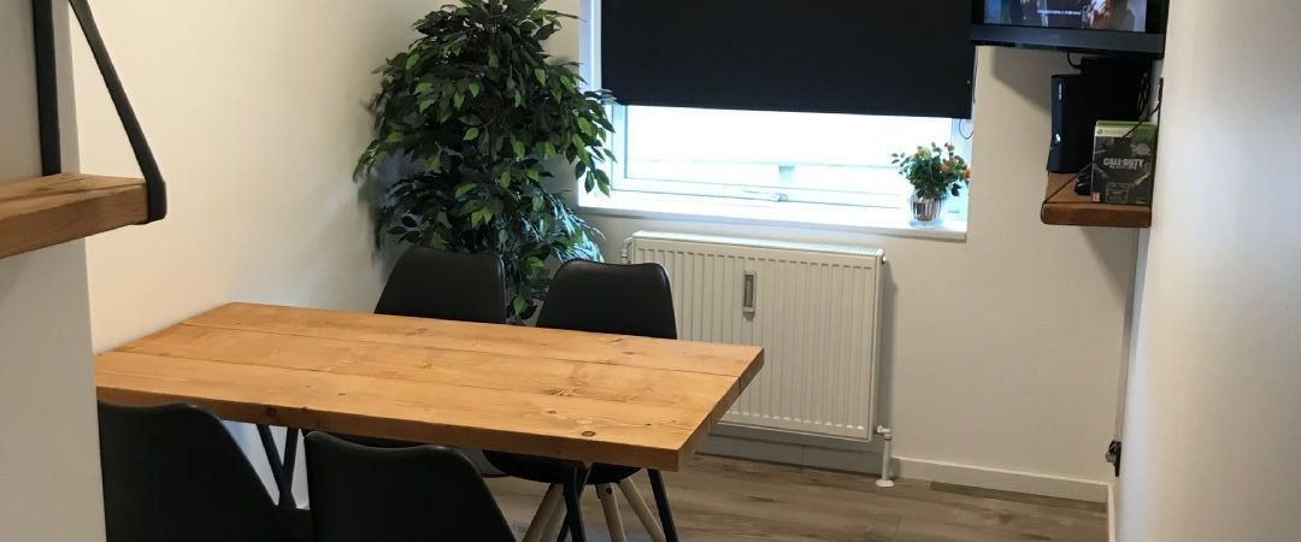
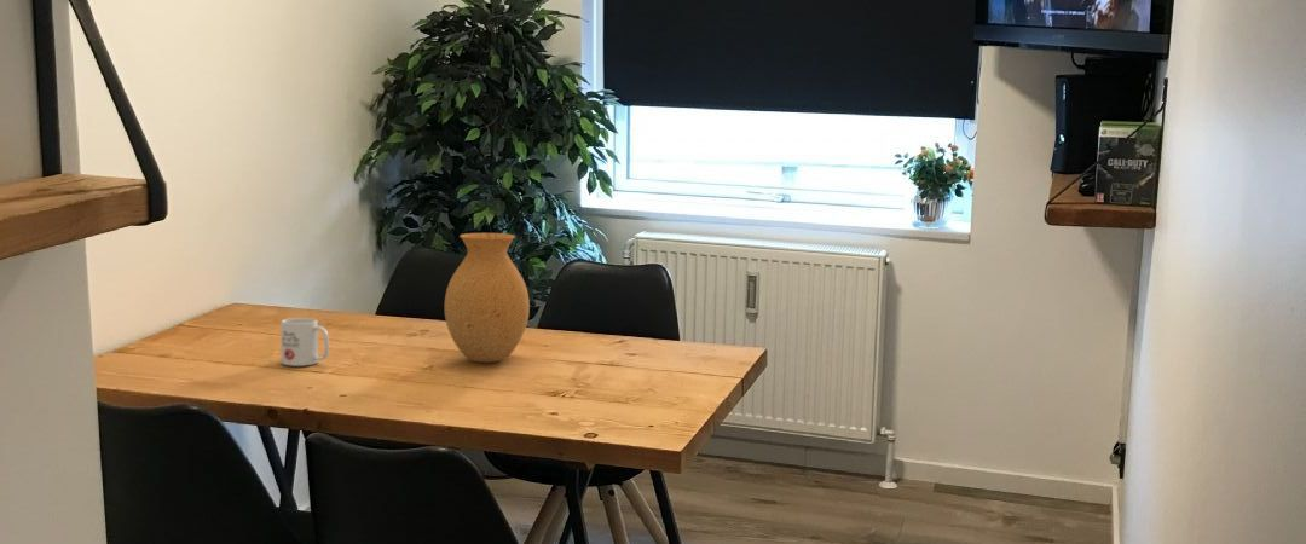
+ vase (486, 297)
+ mug (306, 342)
